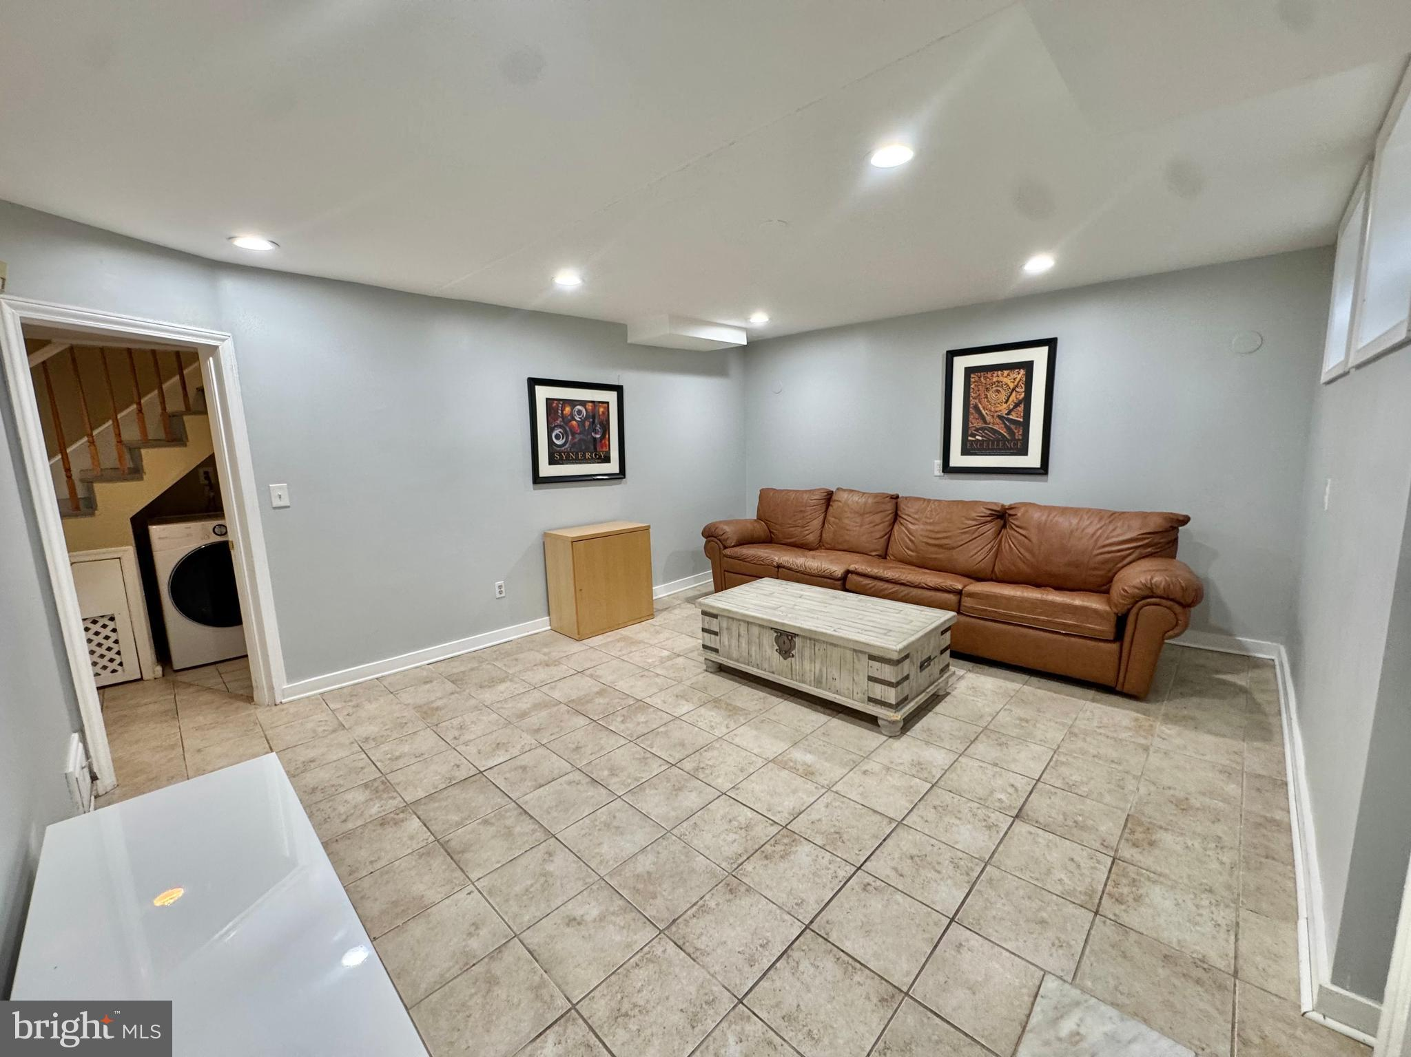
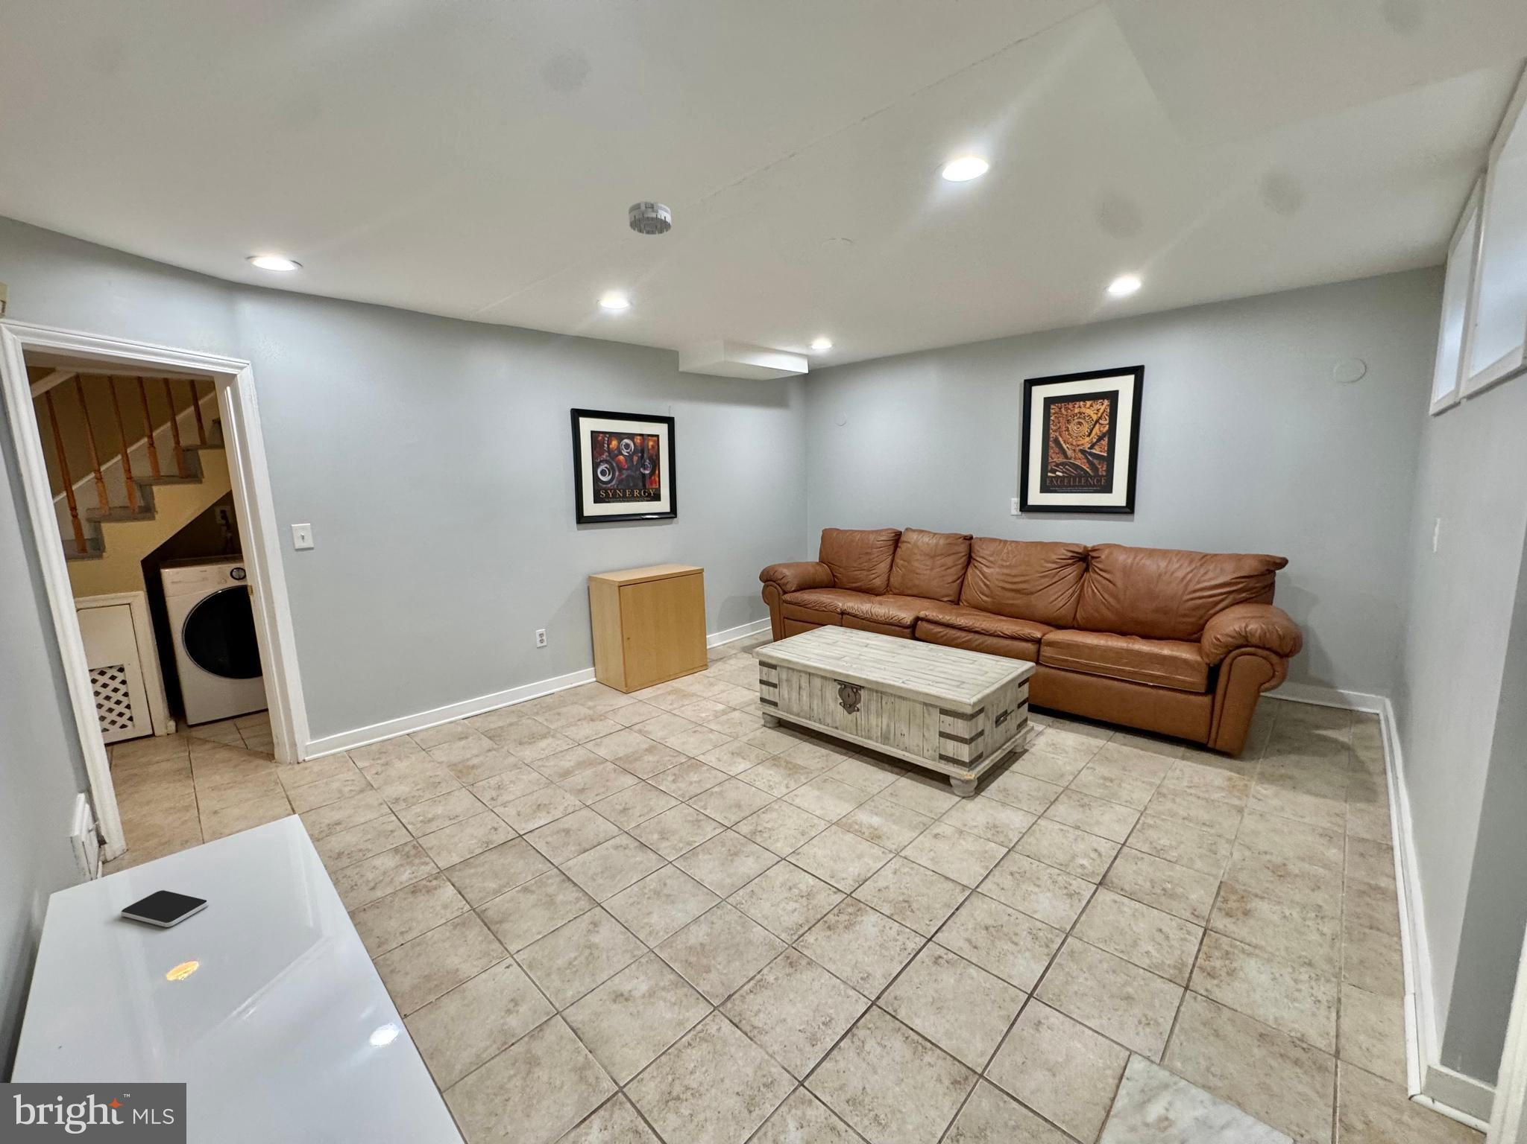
+ smoke detector (649, 216)
+ smartphone (165, 908)
